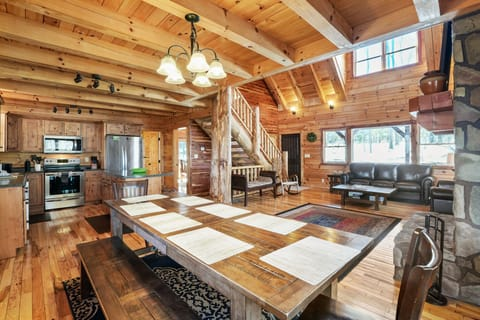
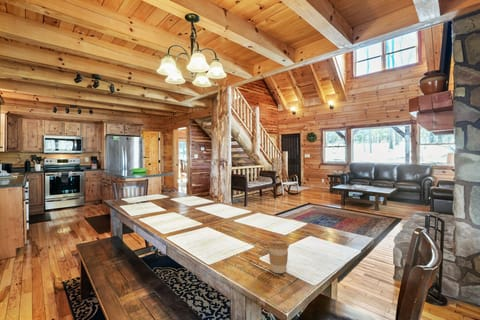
+ coffee cup (278, 255)
